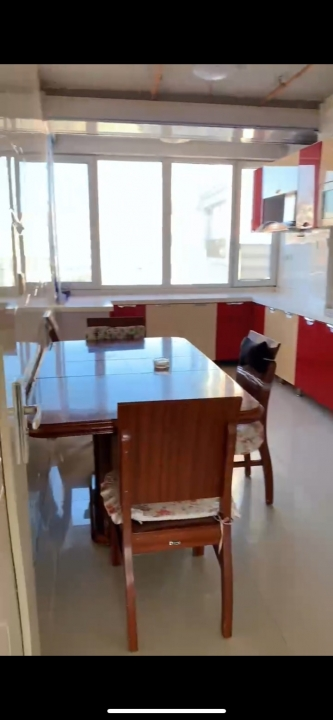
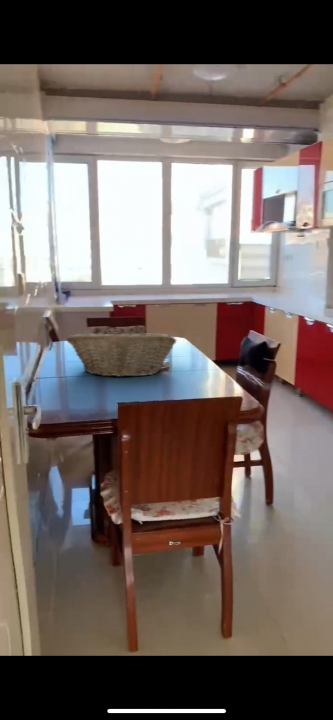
+ fruit basket (121, 348)
